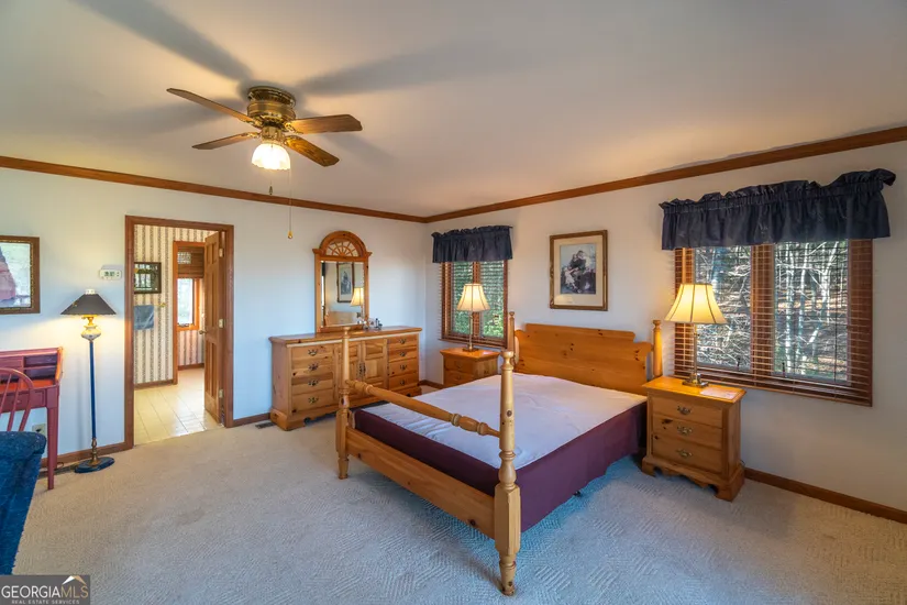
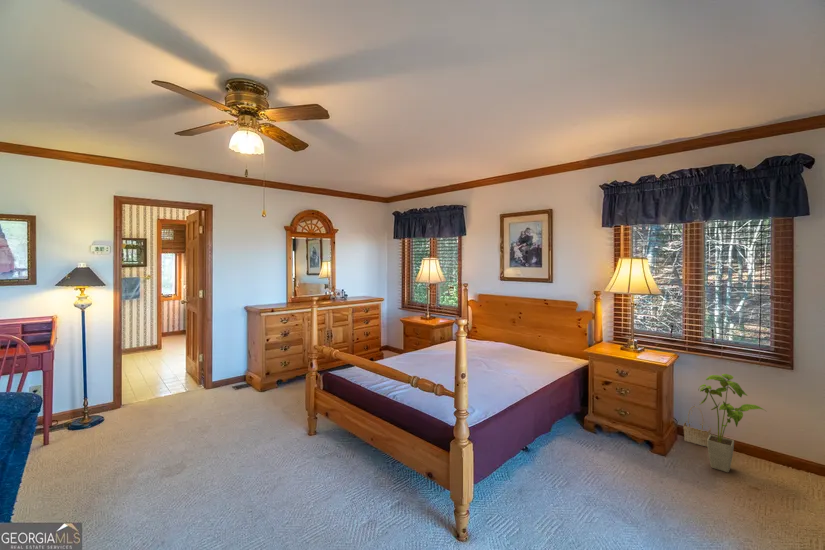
+ basket (702, 422)
+ house plant (729, 422)
